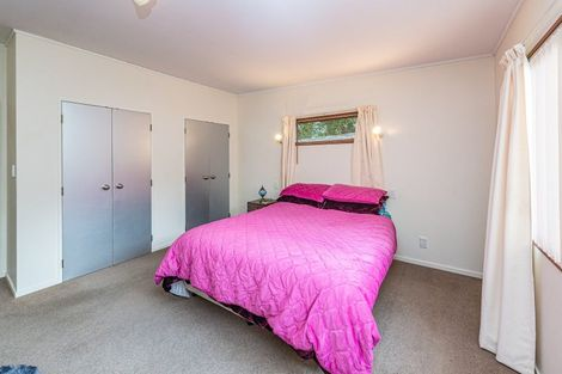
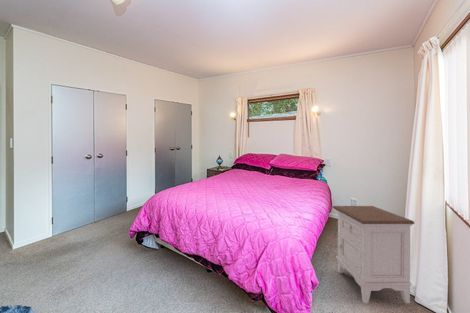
+ nightstand (367, 249)
